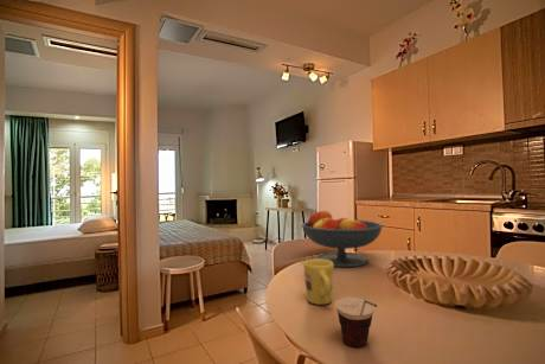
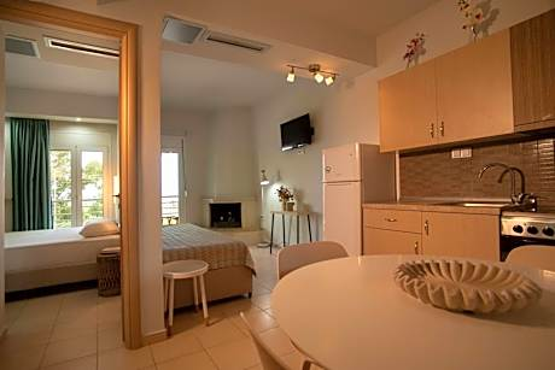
- cup (360, 320)
- mug (321, 283)
- fruit bowl (340, 235)
